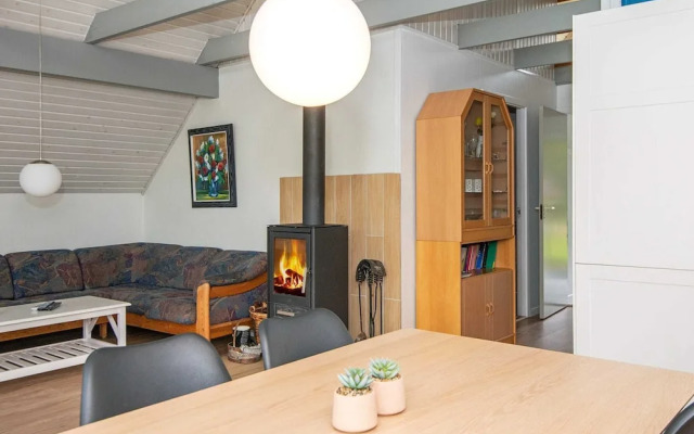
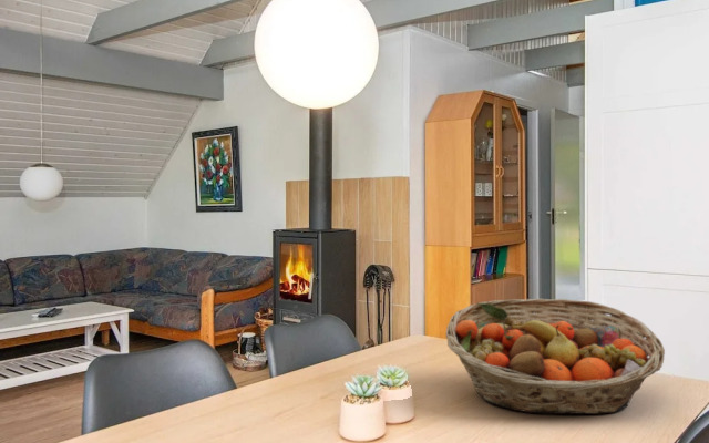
+ fruit basket (549, 351)
